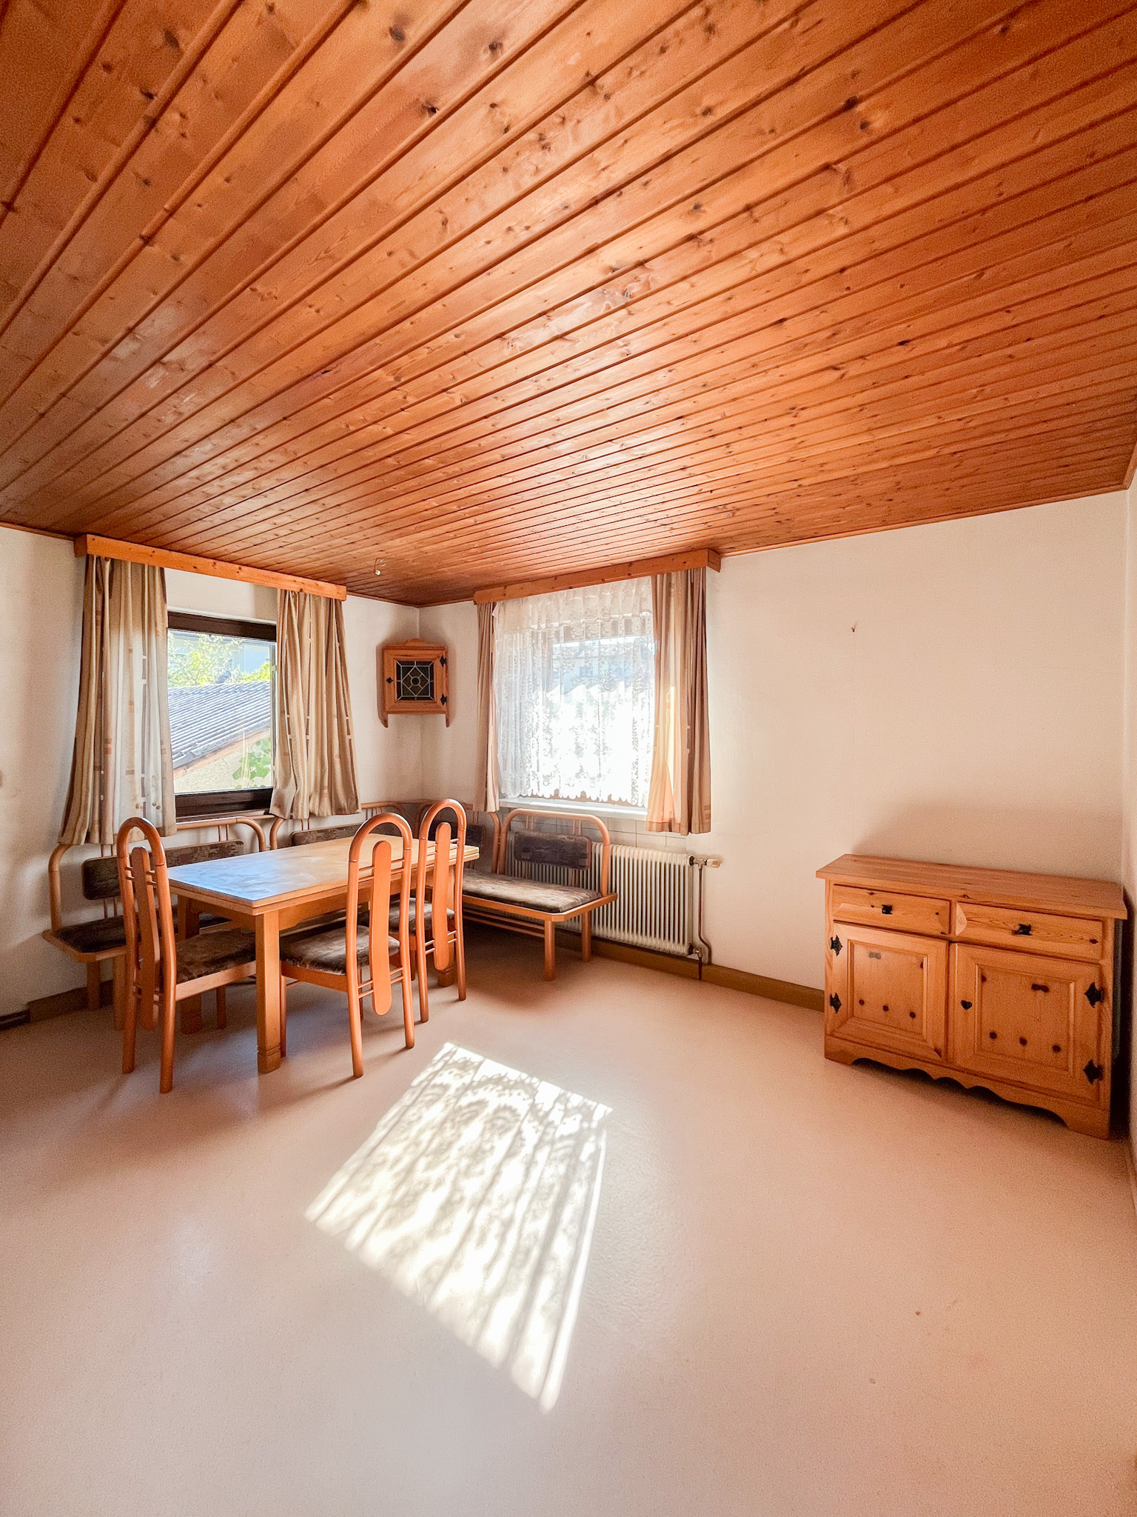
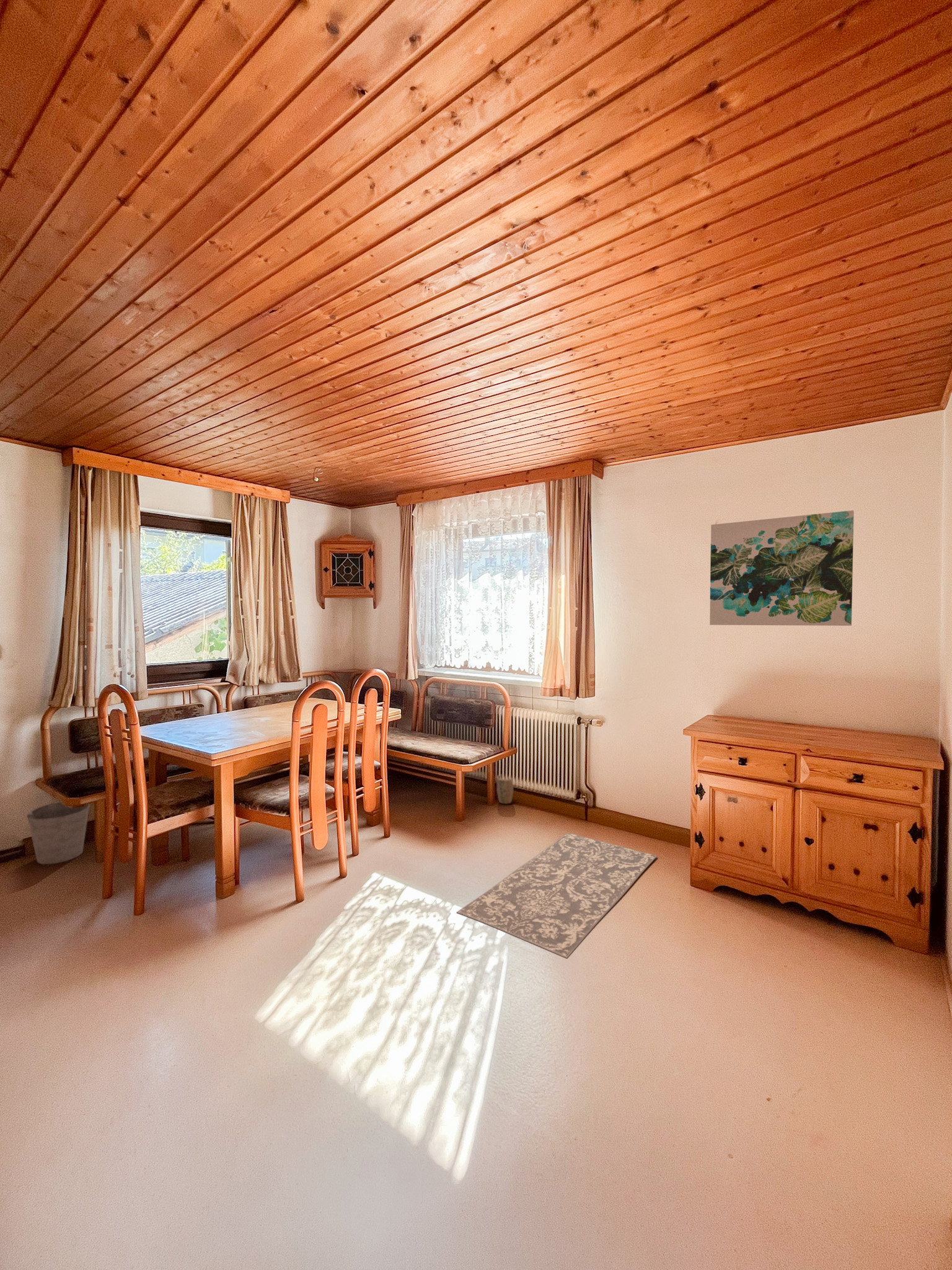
+ wall art (777, 572)
+ bucket (59, 832)
+ rug (567, 881)
+ plant pot (505, 789)
